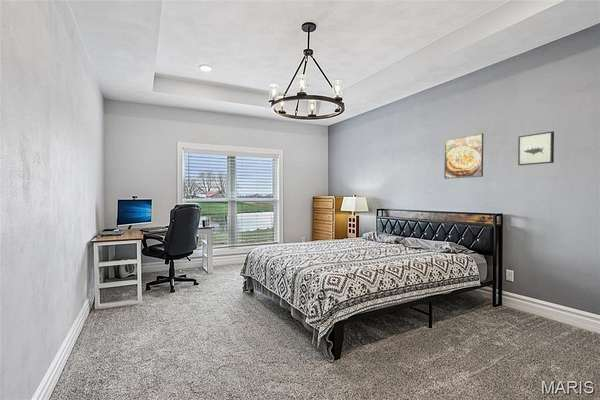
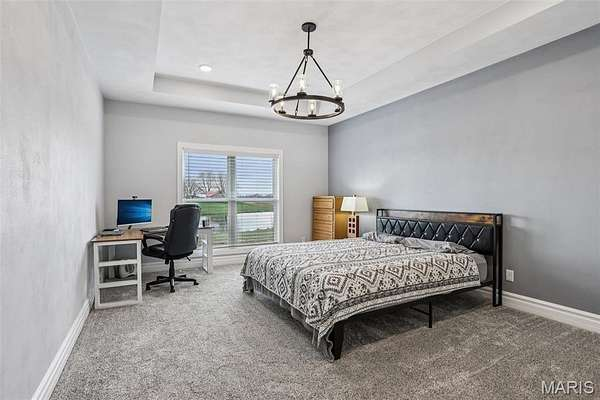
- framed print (462, 157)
- wall art (535, 149)
